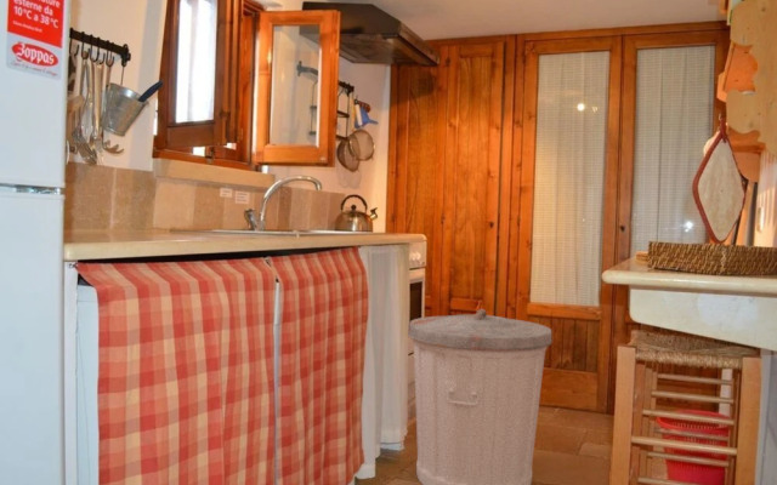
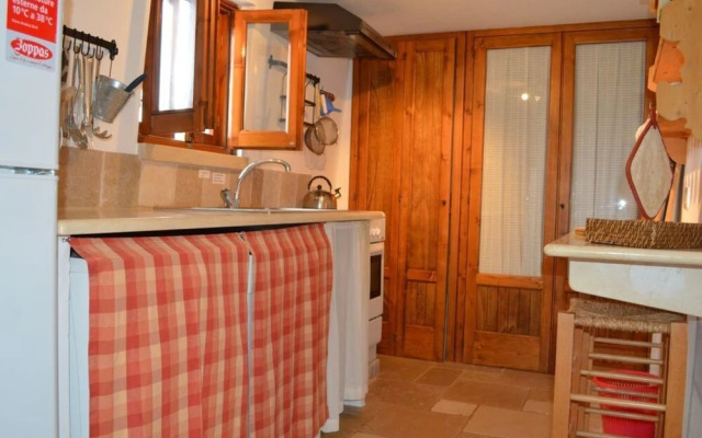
- trash can (476, 394)
